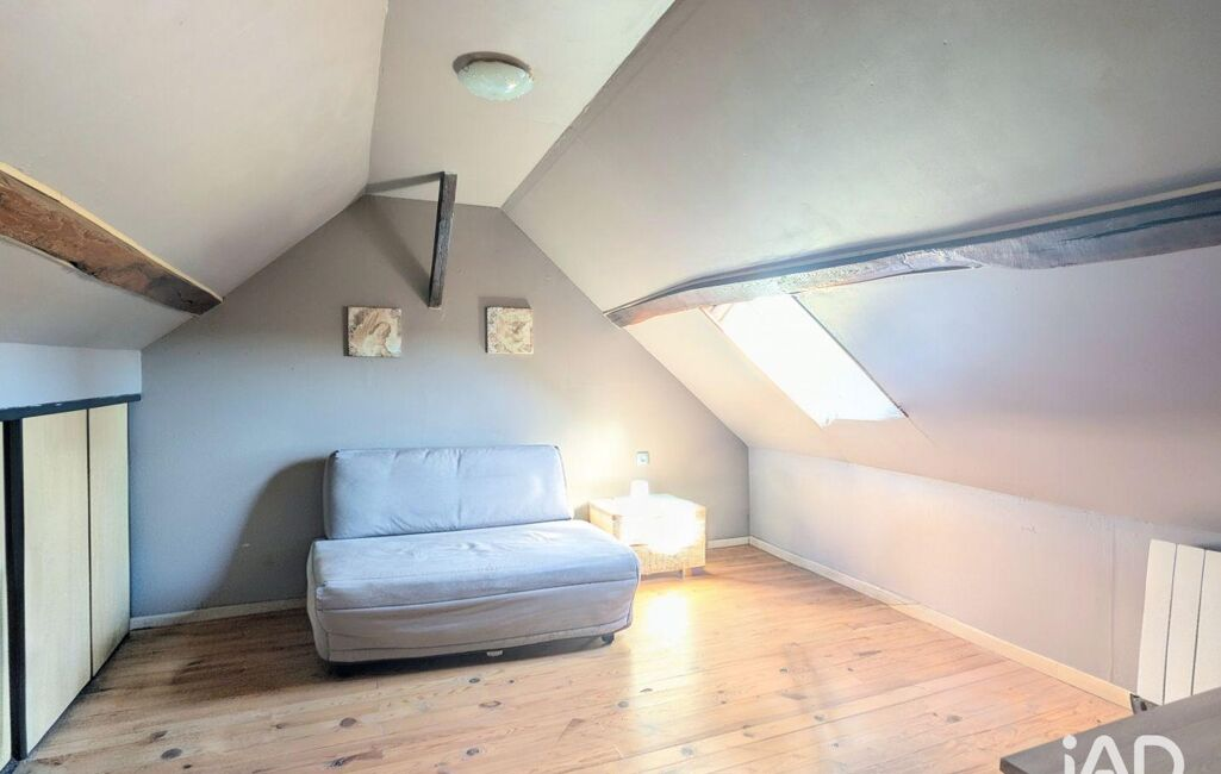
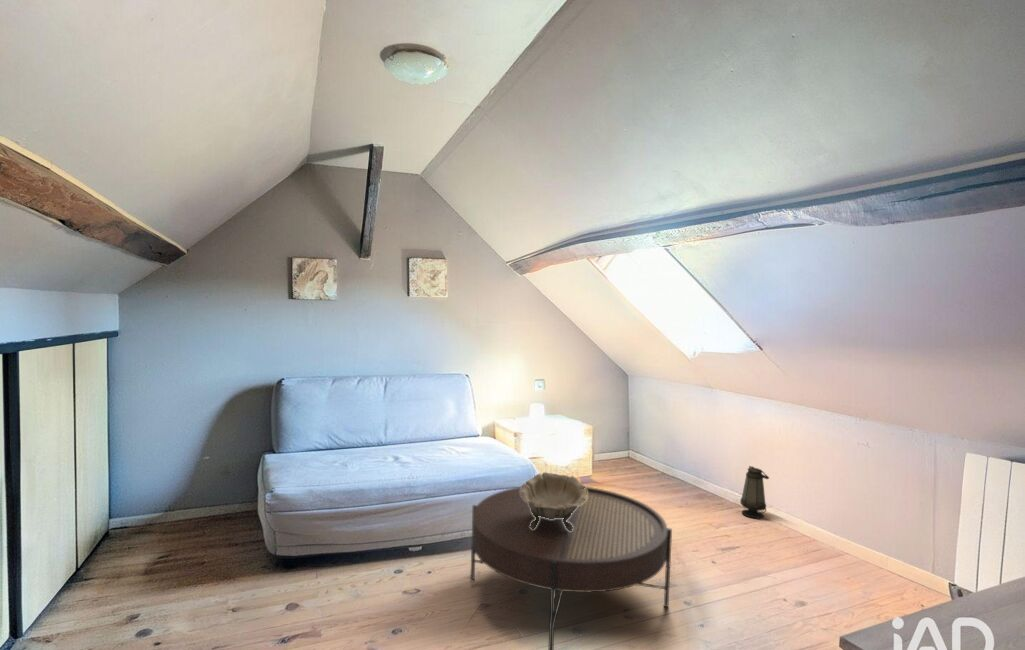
+ decorative bowl (553, 502)
+ lantern (753, 490)
+ coffee table (566, 556)
